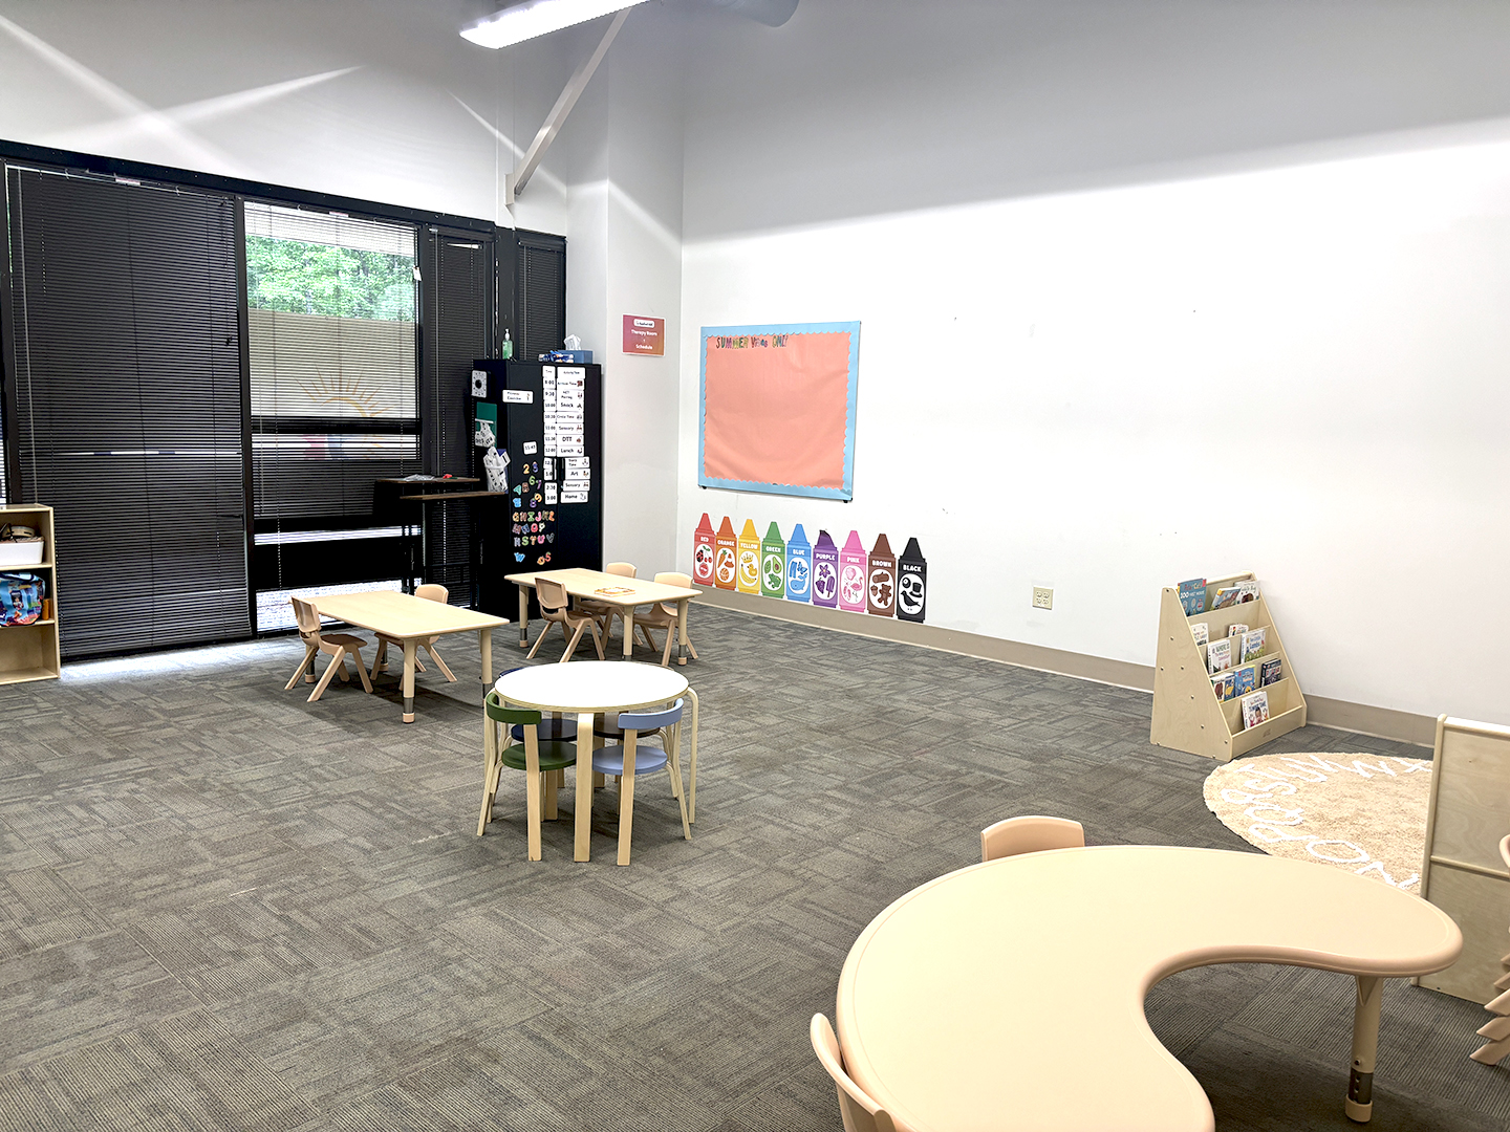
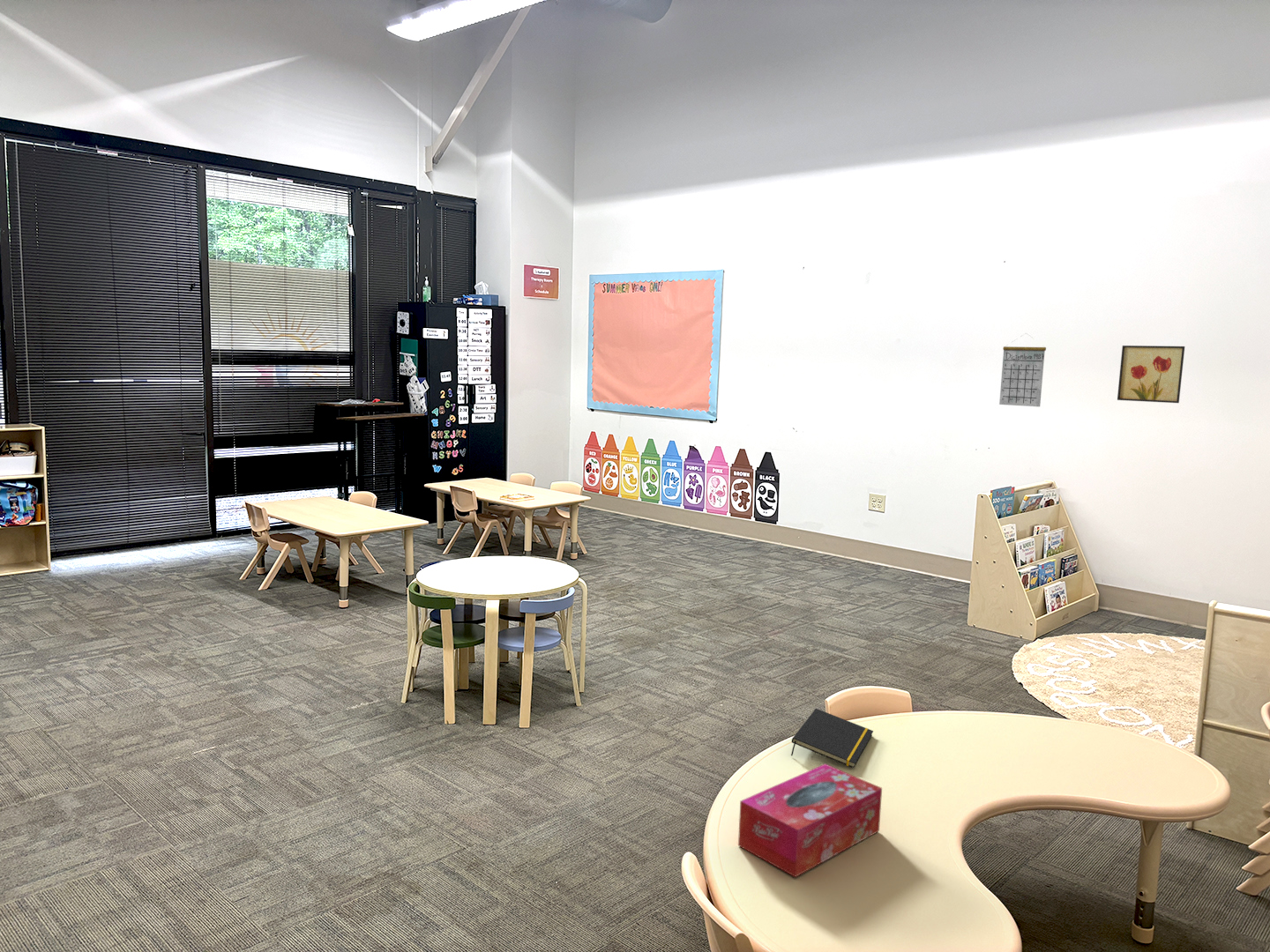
+ calendar (1022, 369)
+ notepad (833, 736)
+ tissue box (811, 816)
+ wall art (1150, 374)
